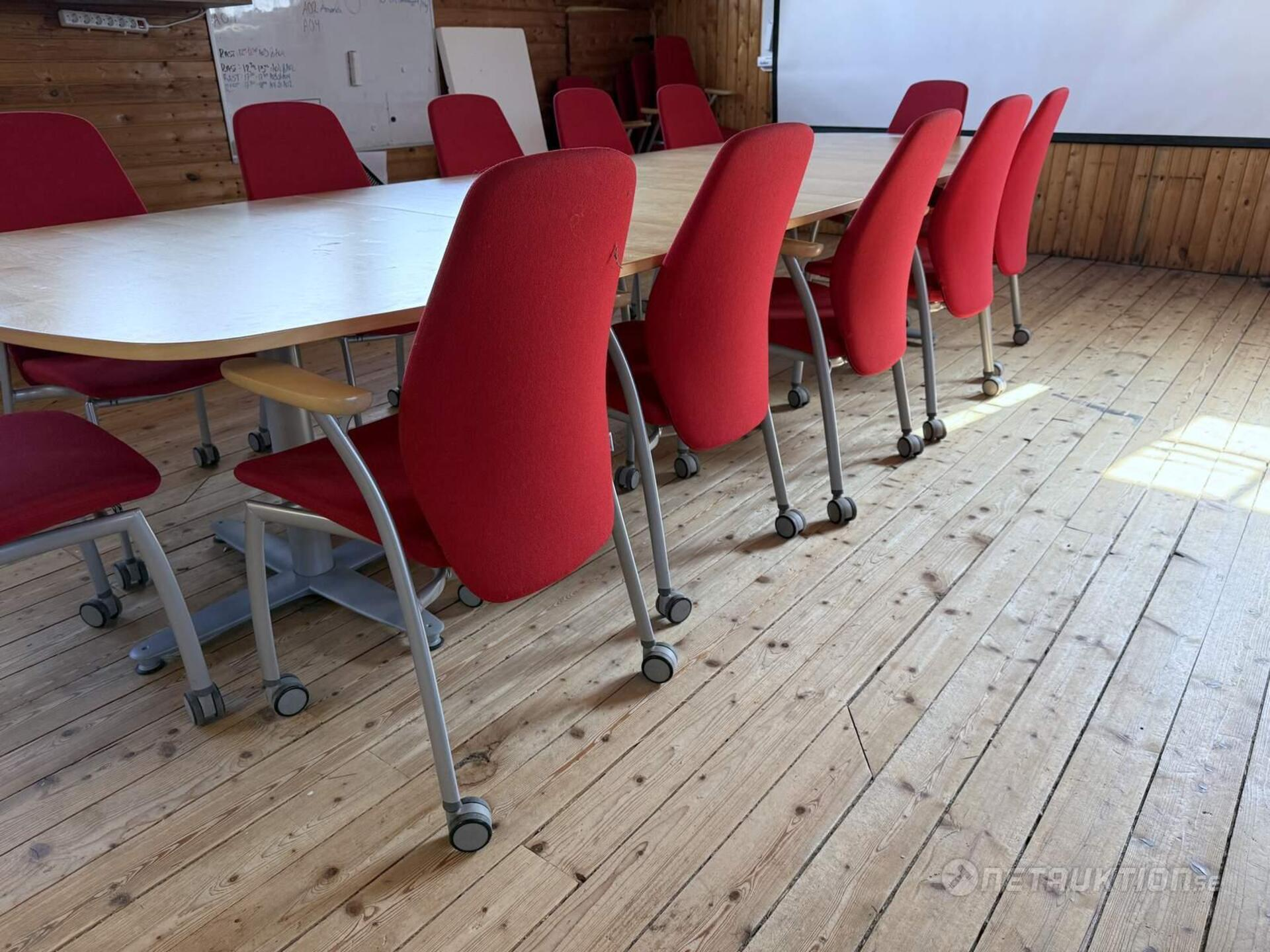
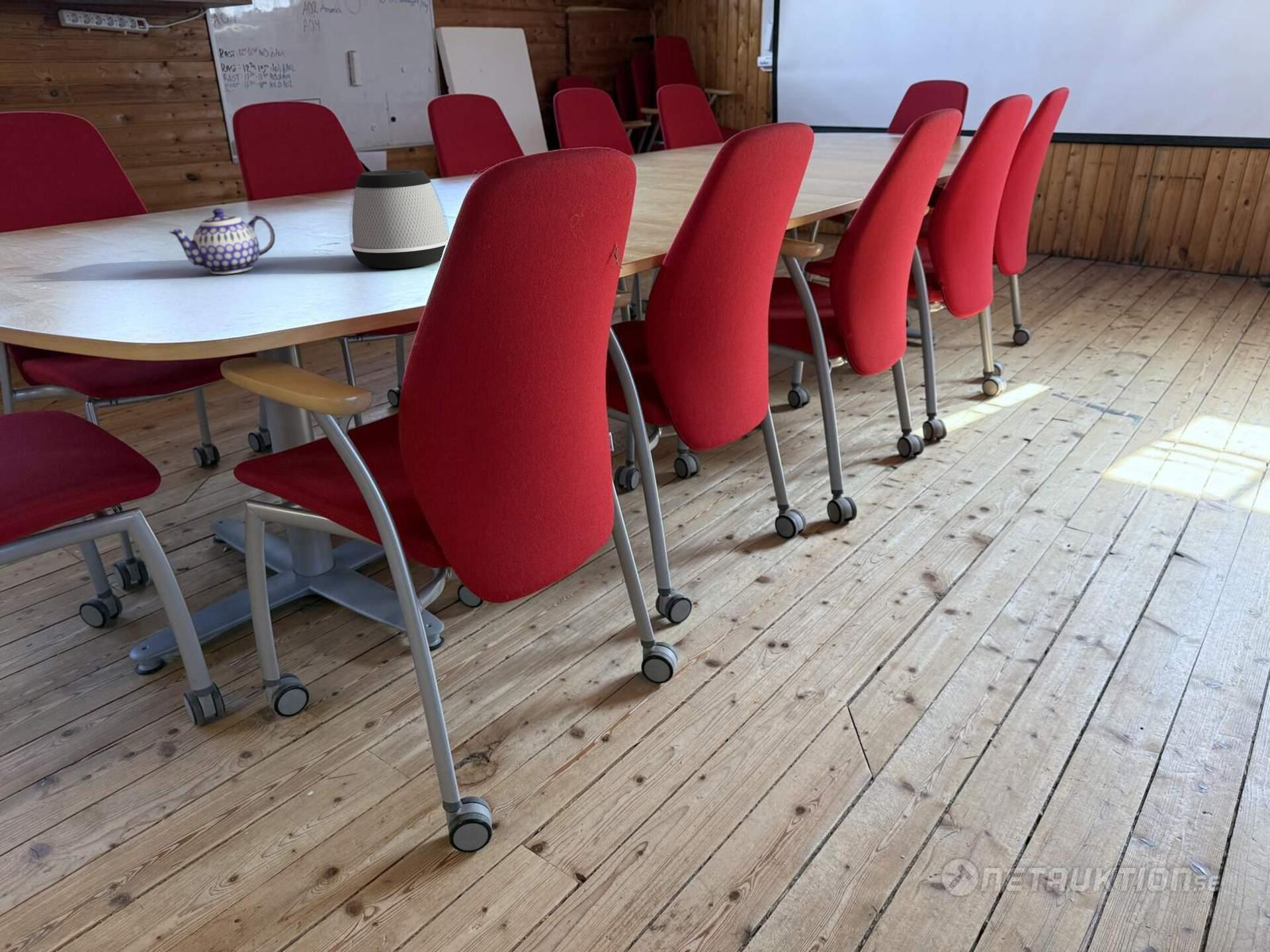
+ speaker (398, 218)
+ teapot (225, 239)
